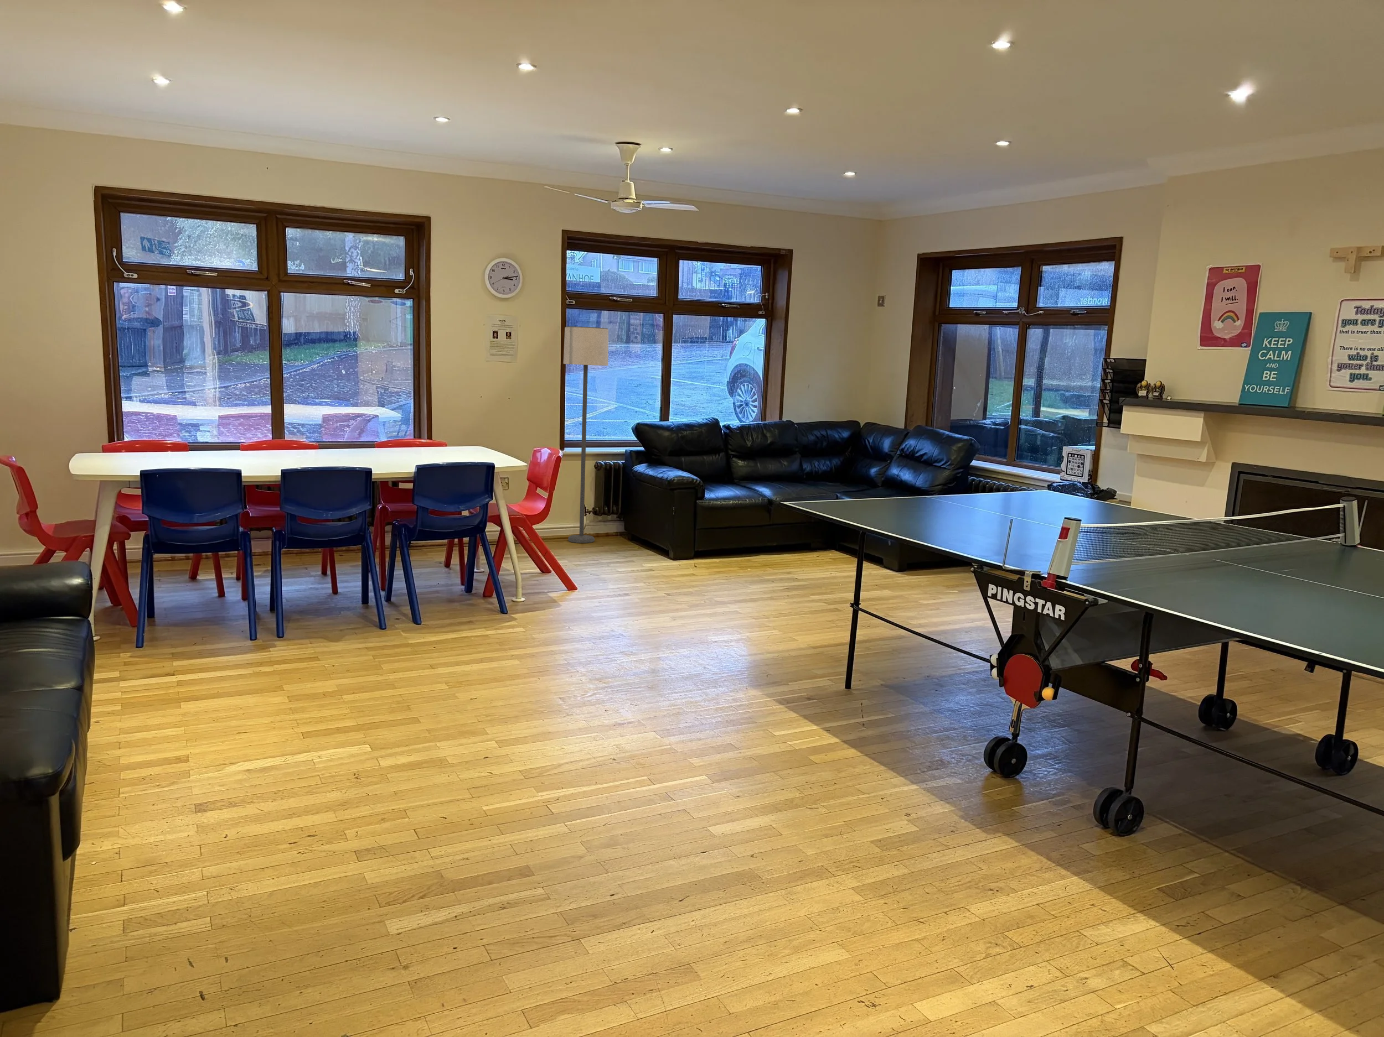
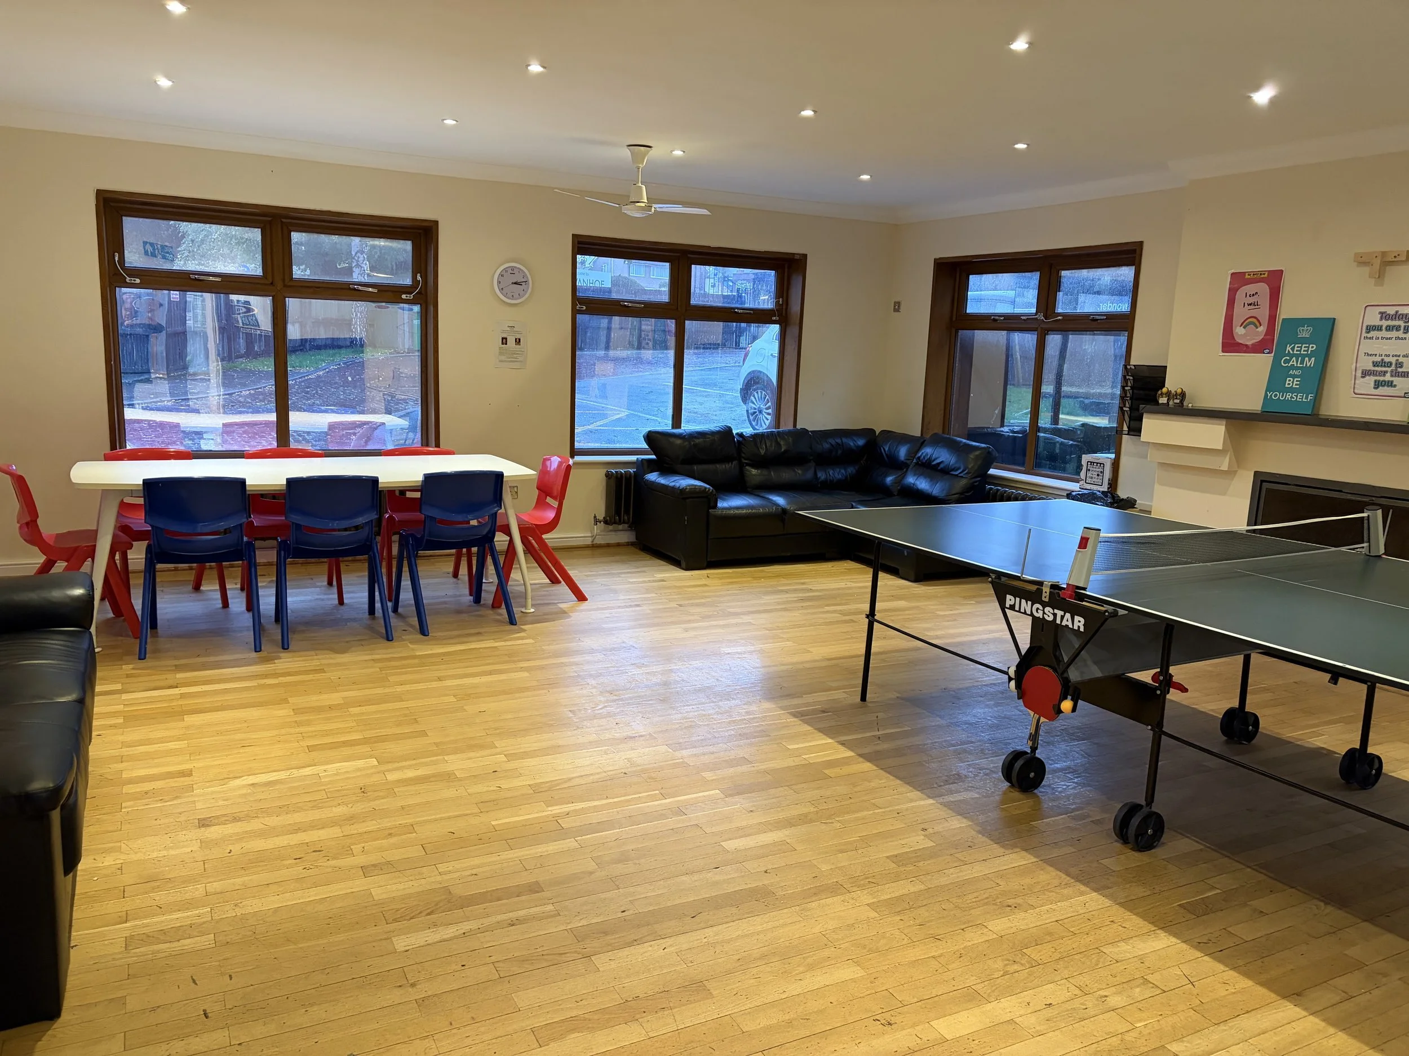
- lamp (583, 436)
